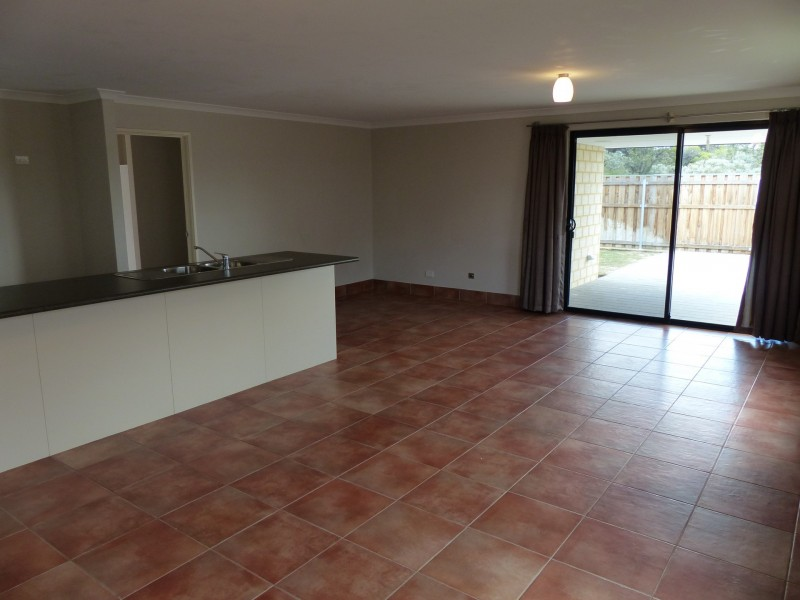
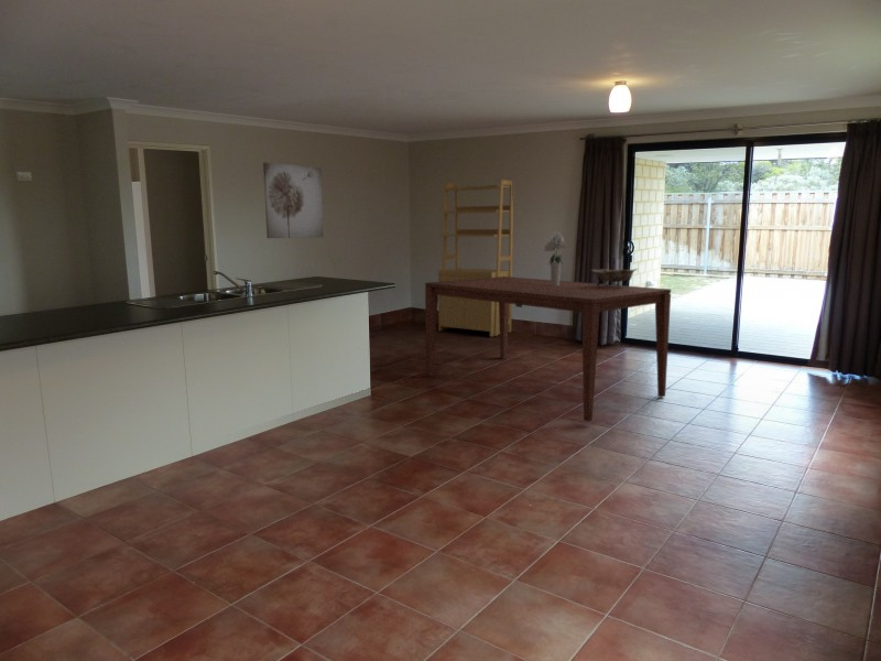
+ bouquet (555, 258)
+ shelving unit (474, 269)
+ wall art (294, 202)
+ decorative bowl (613, 277)
+ dining table (546, 307)
